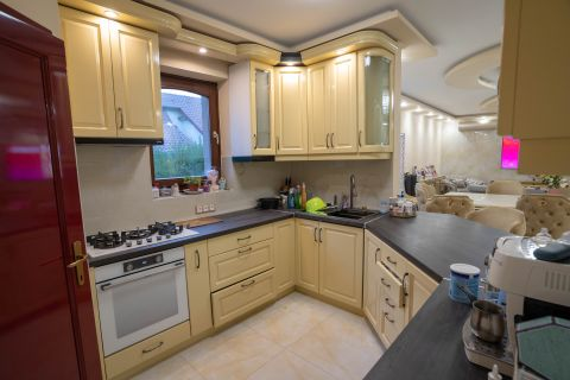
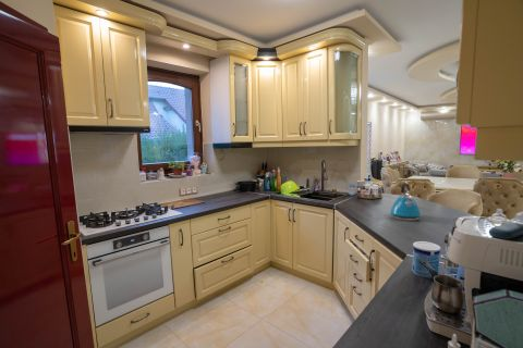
+ kettle (404, 199)
